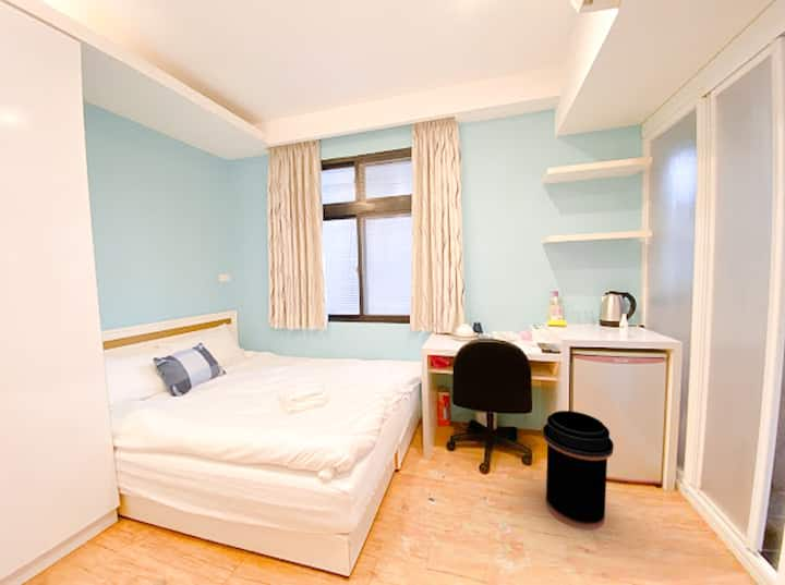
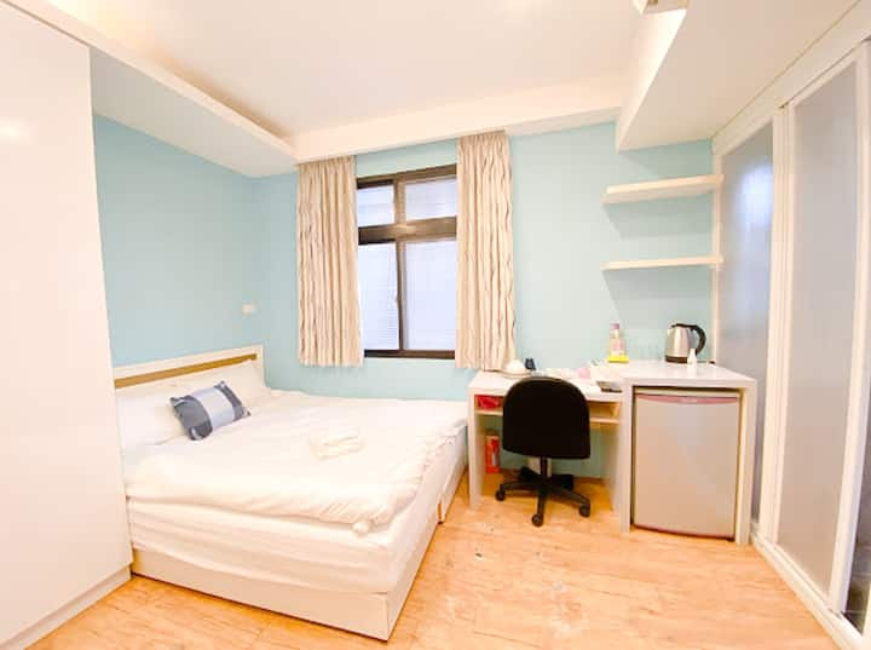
- trash can (575, 465)
